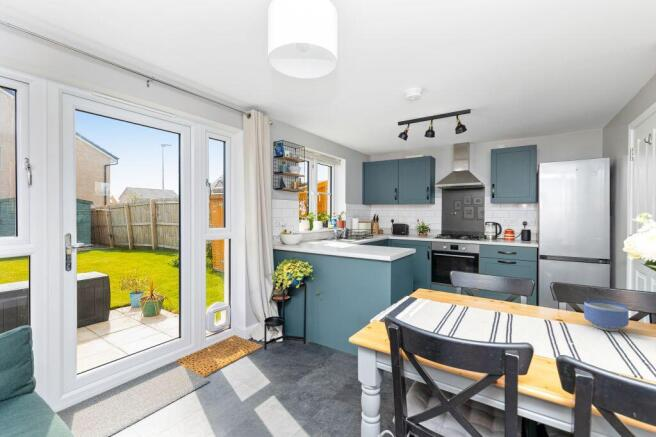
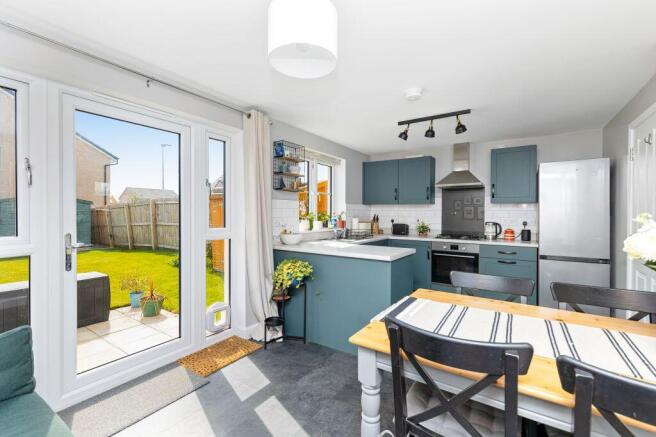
- bowl (605, 316)
